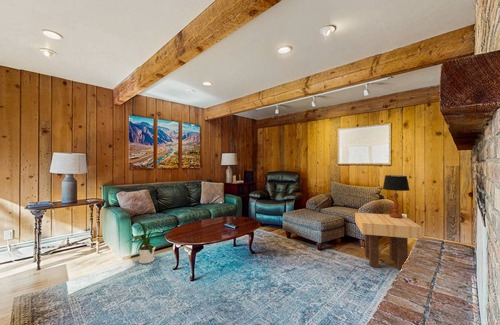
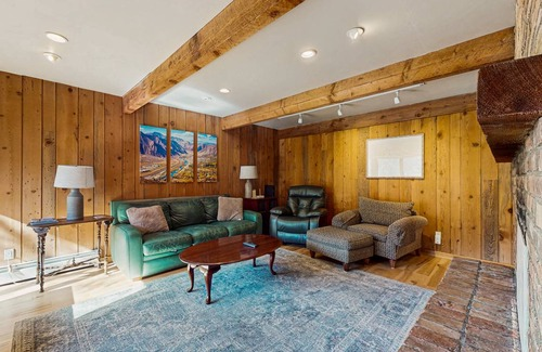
- table lamp (395, 196)
- side table (384, 235)
- house plant (145, 240)
